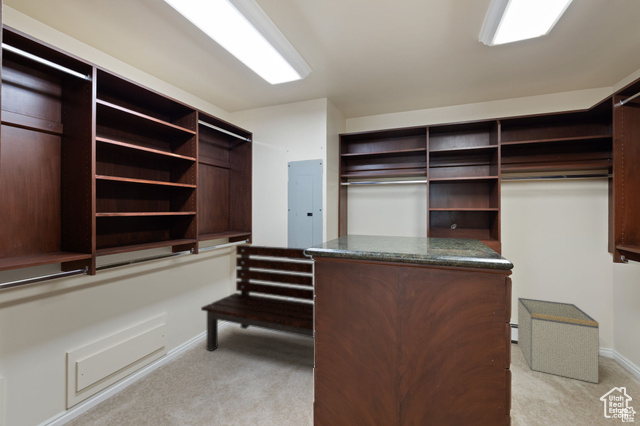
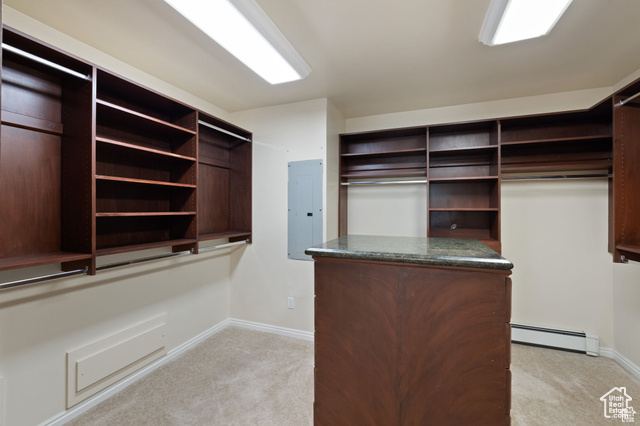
- bench (281, 299)
- storage bin (553, 334)
